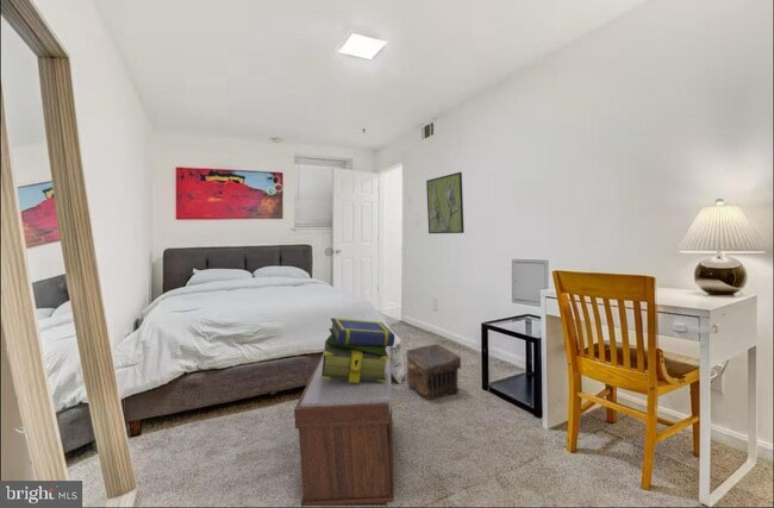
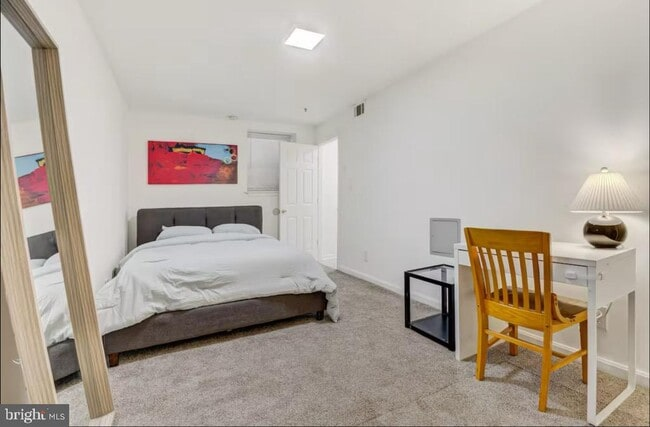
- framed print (443, 205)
- bench (355, 409)
- stack of books (355, 350)
- pouch (431, 370)
